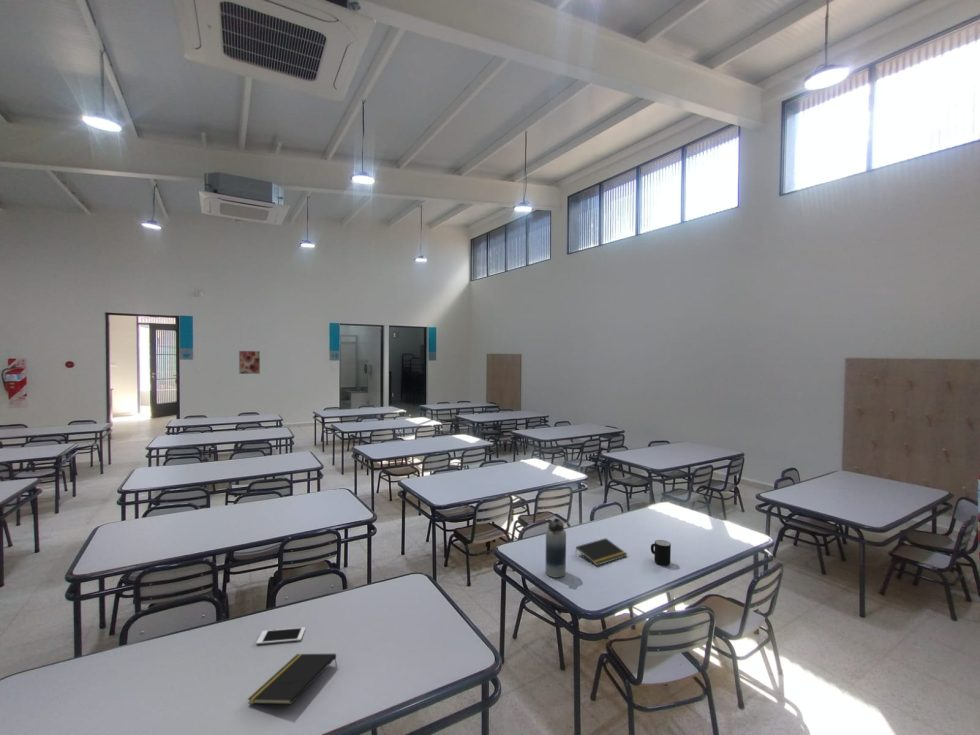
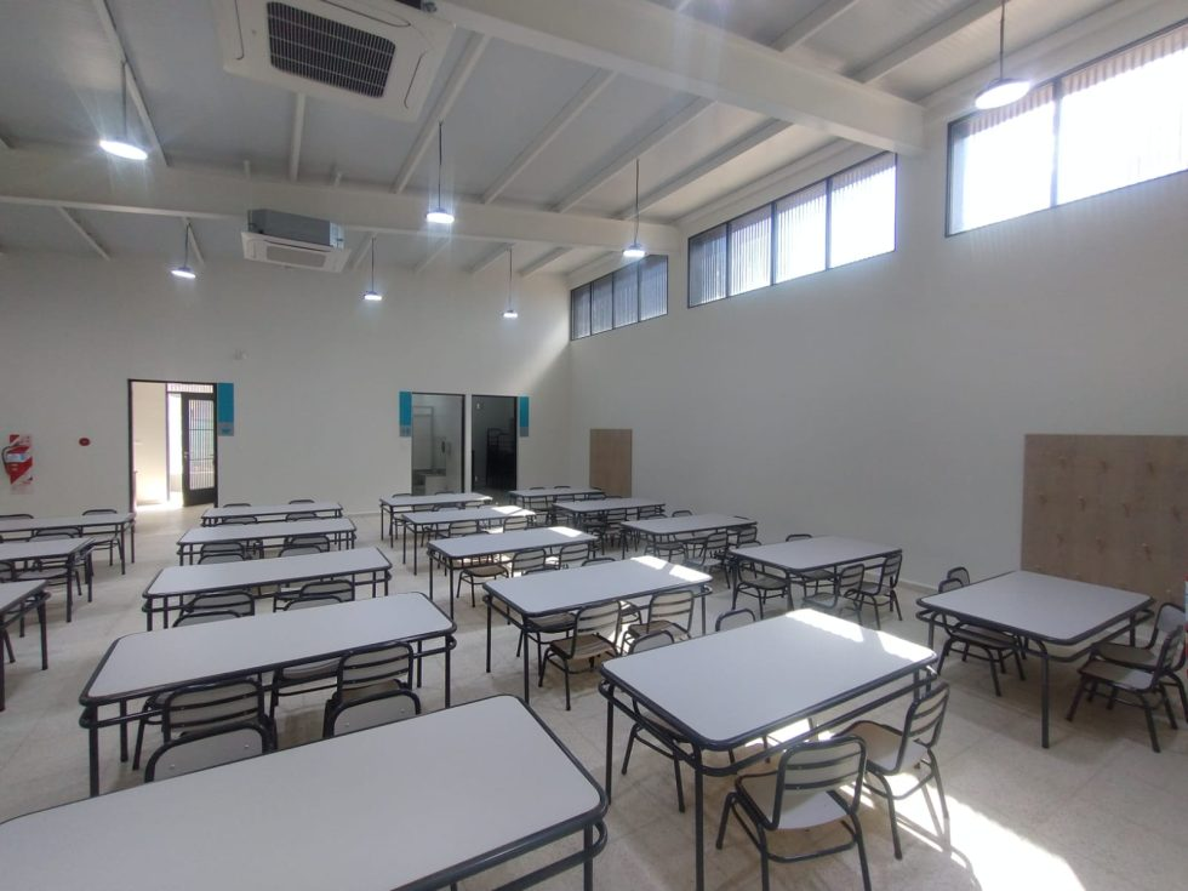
- notepad (294, 677)
- water bottle (554, 546)
- wall art (249, 362)
- mug (659, 551)
- cell phone (281, 635)
- notepad (601, 551)
